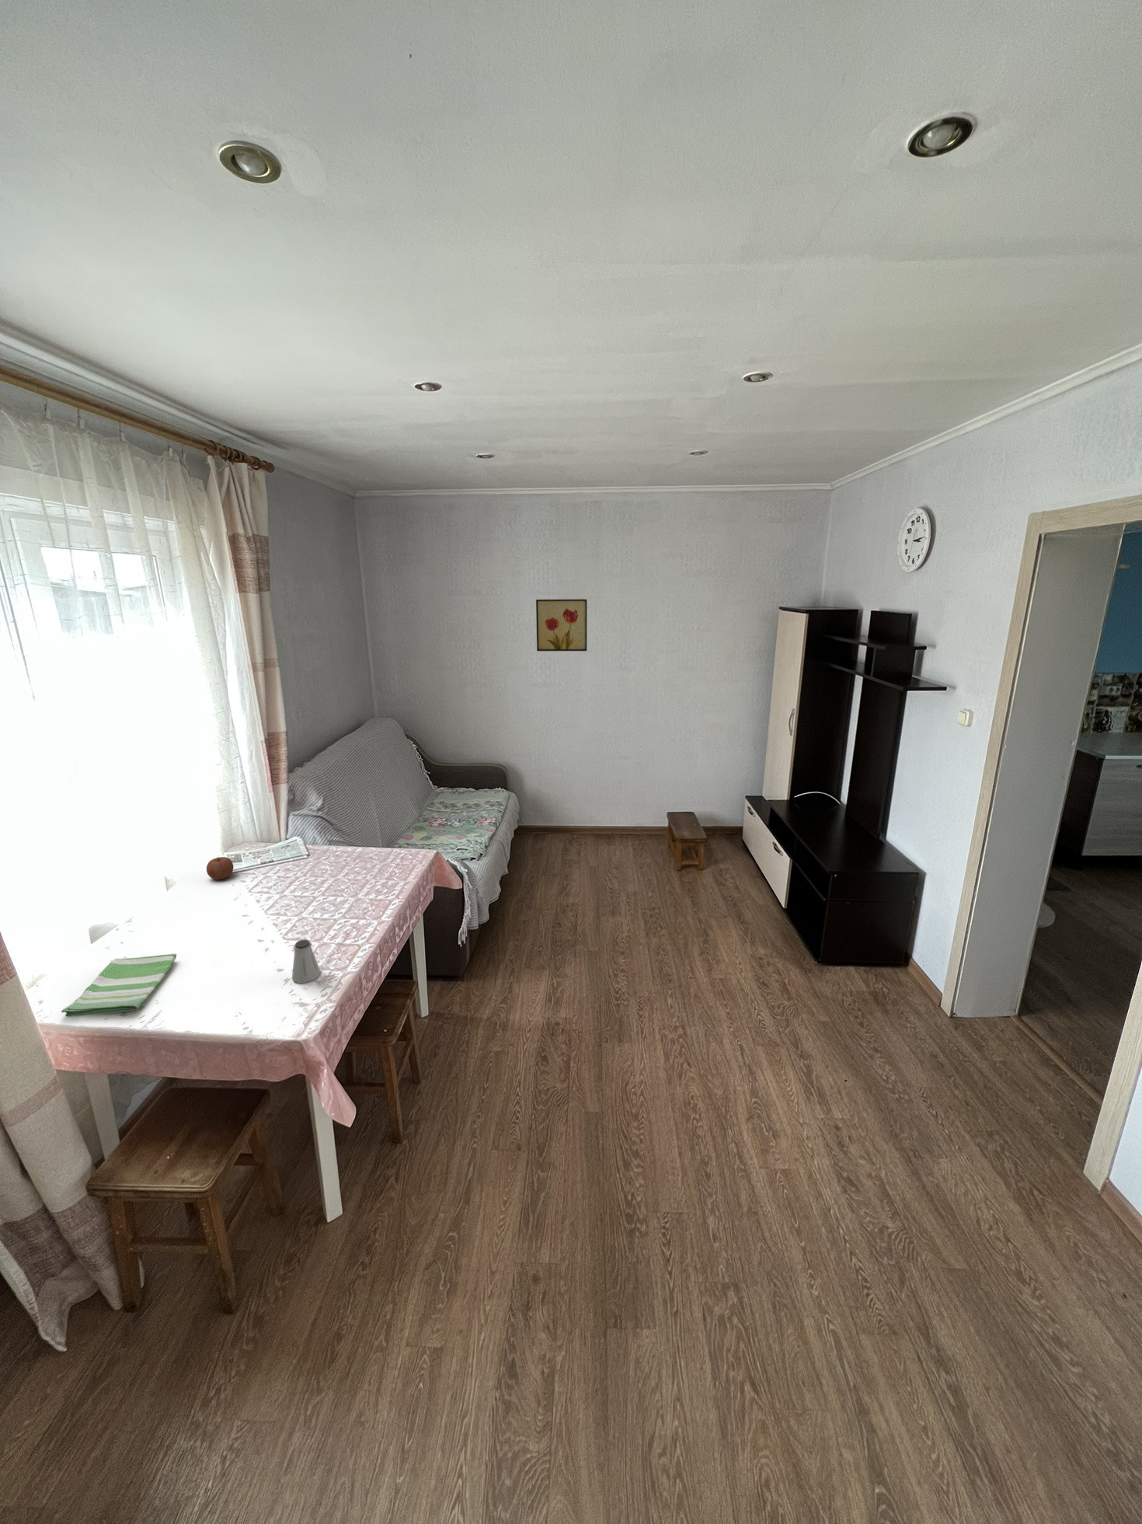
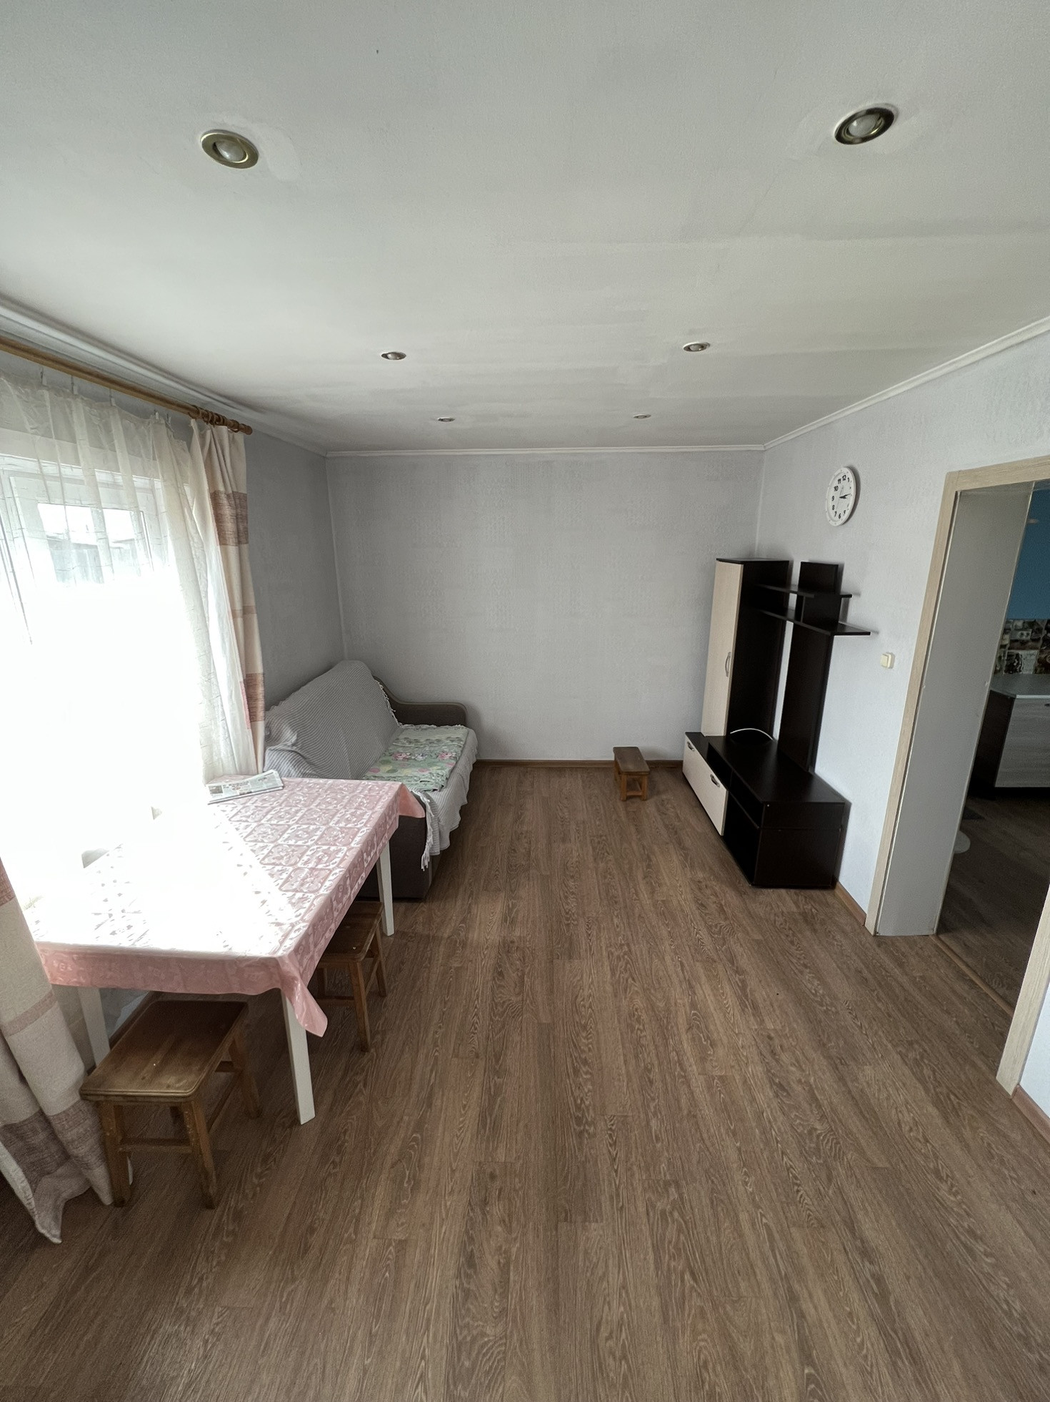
- apple (220, 866)
- wall art (561, 625)
- saltshaker (303, 959)
- dish towel (125, 982)
